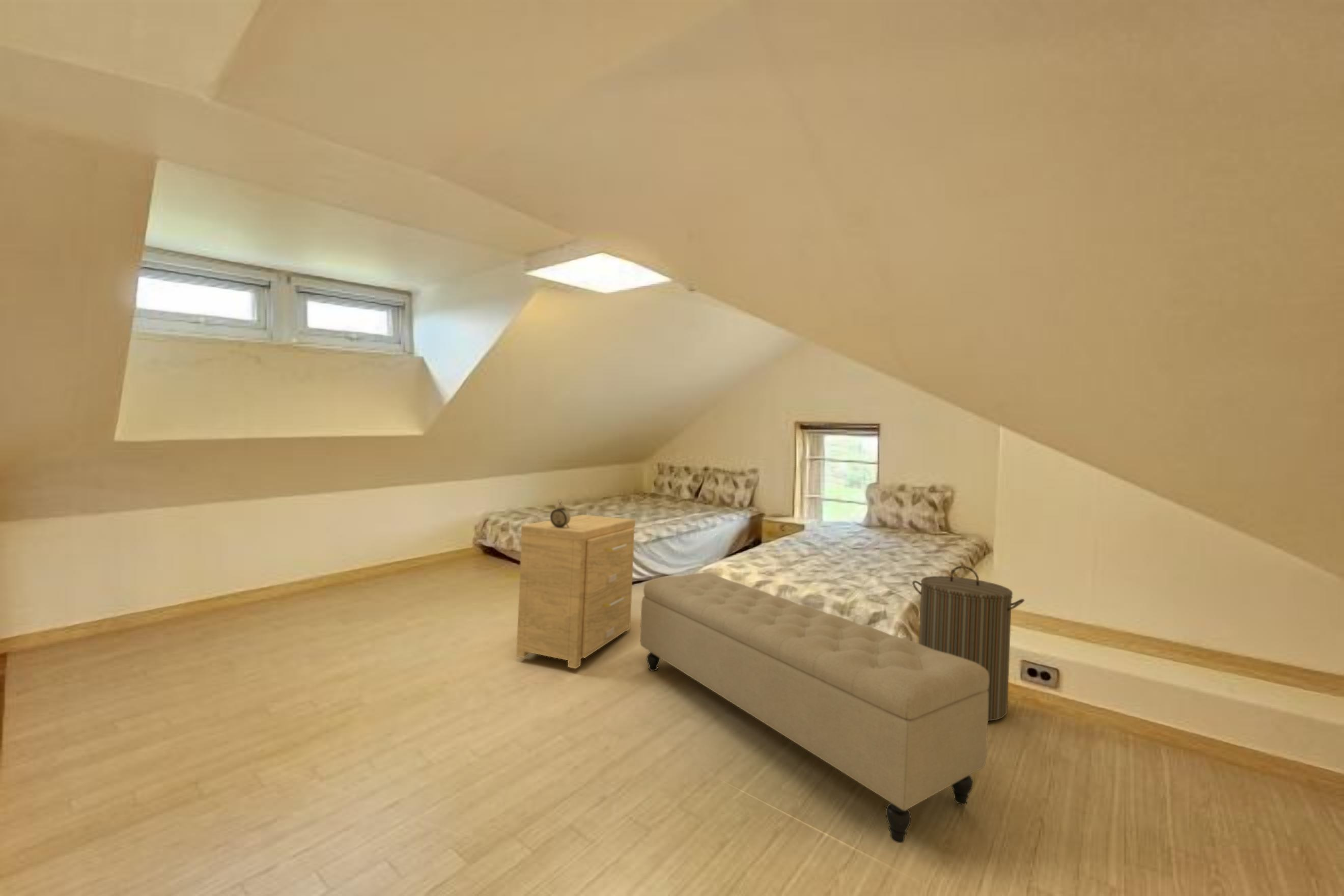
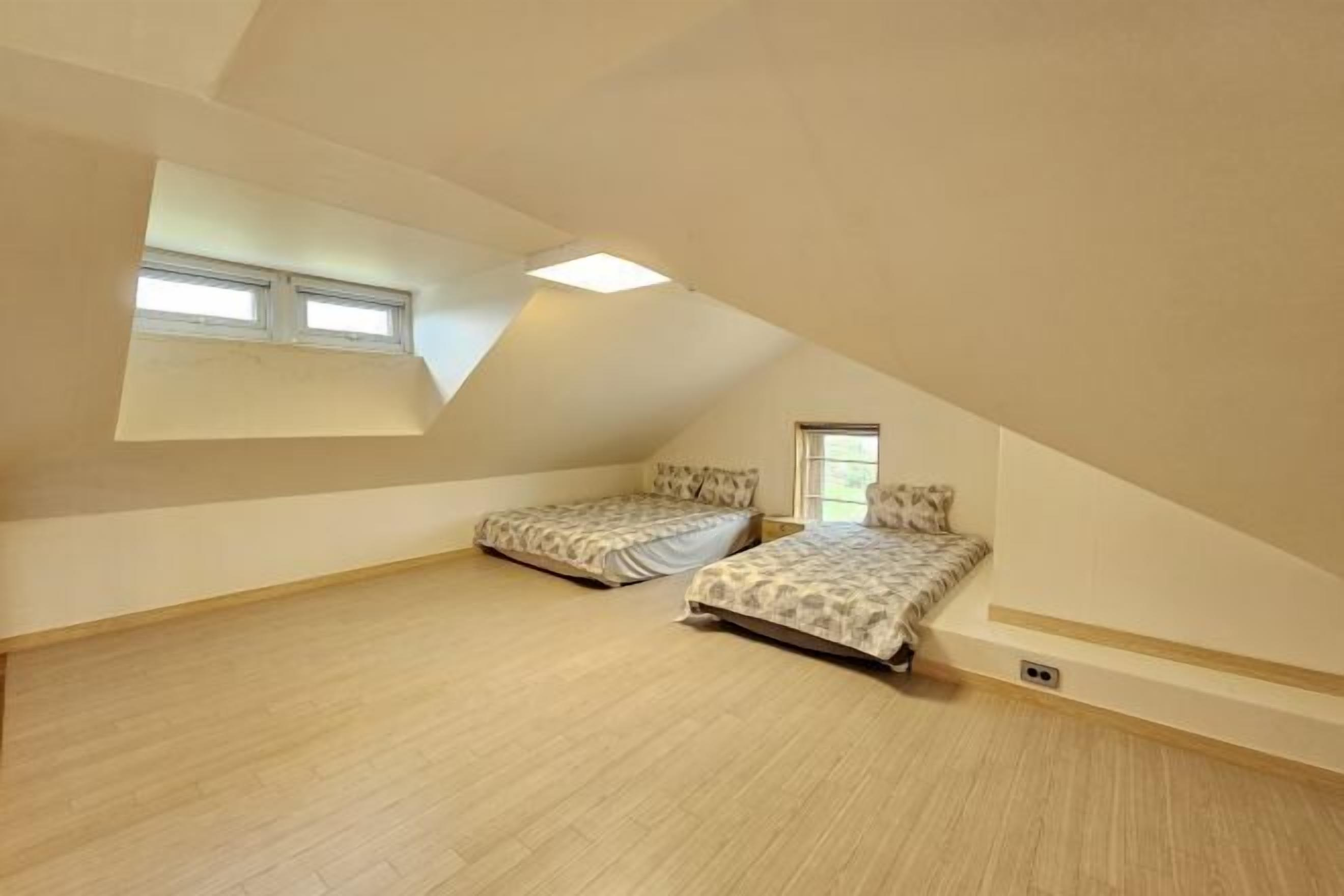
- side table (584, 583)
- bench (776, 666)
- alarm clock (561, 513)
- laundry hamper (963, 634)
